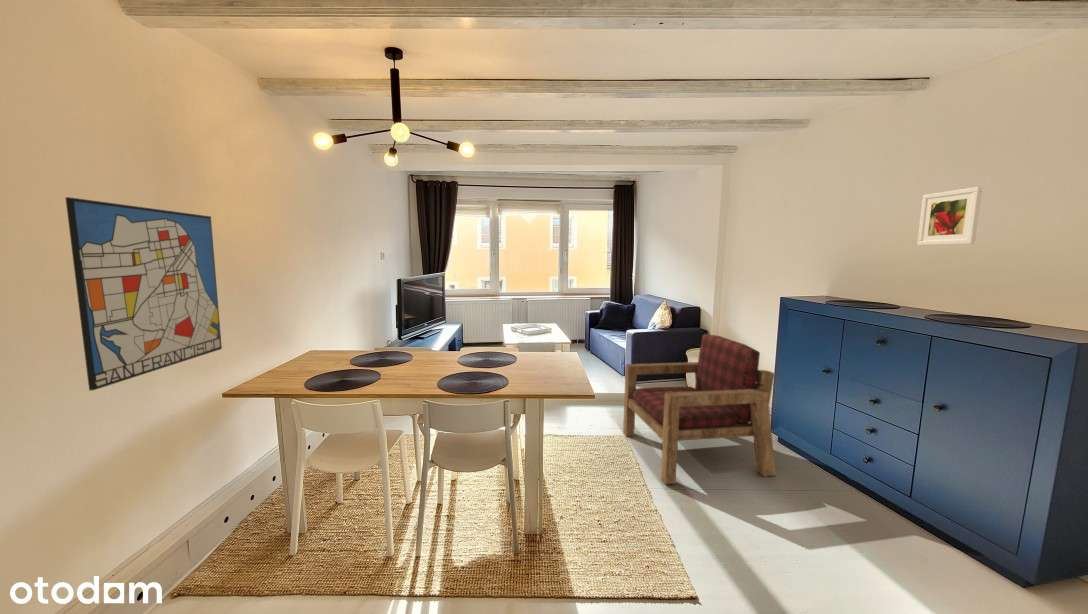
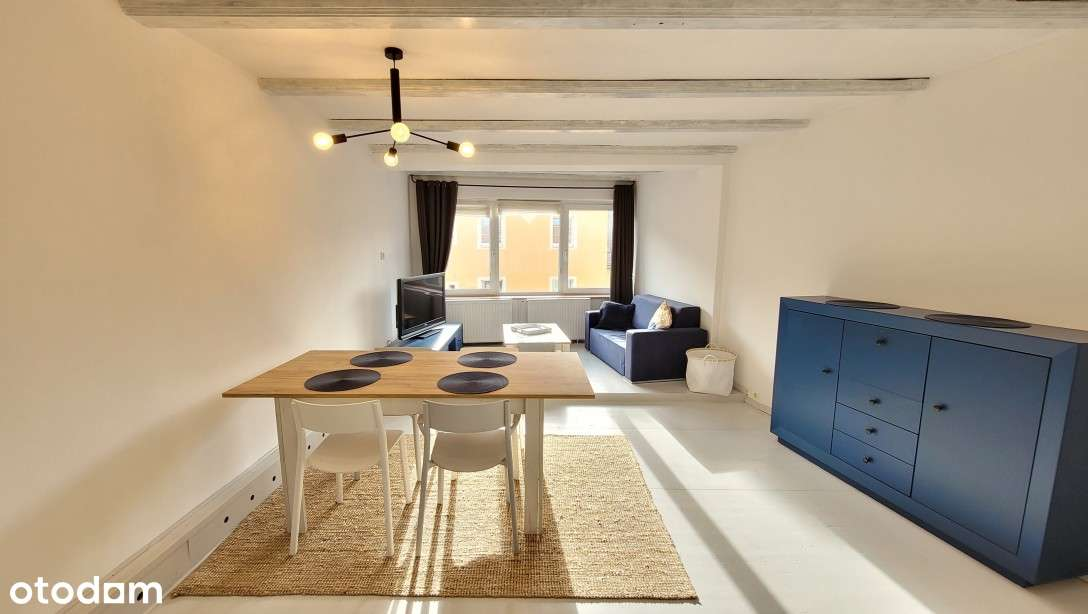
- armchair (694, 397)
- wall art (160, 289)
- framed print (947, 218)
